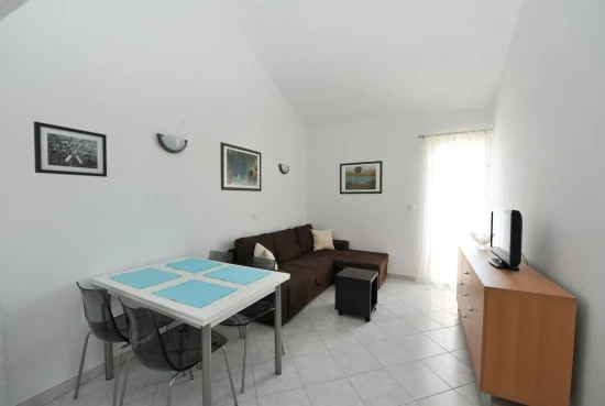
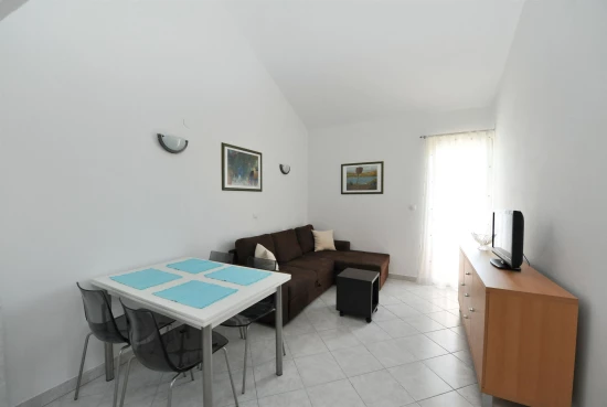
- wall art (74, 152)
